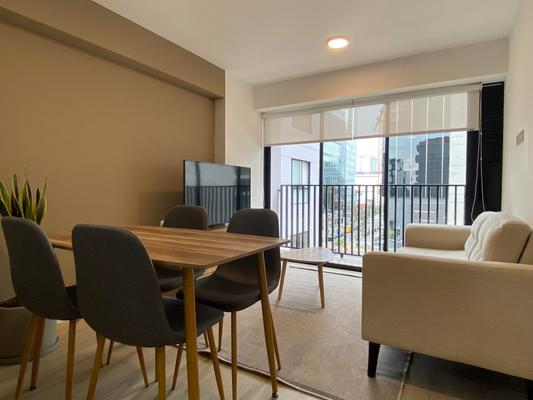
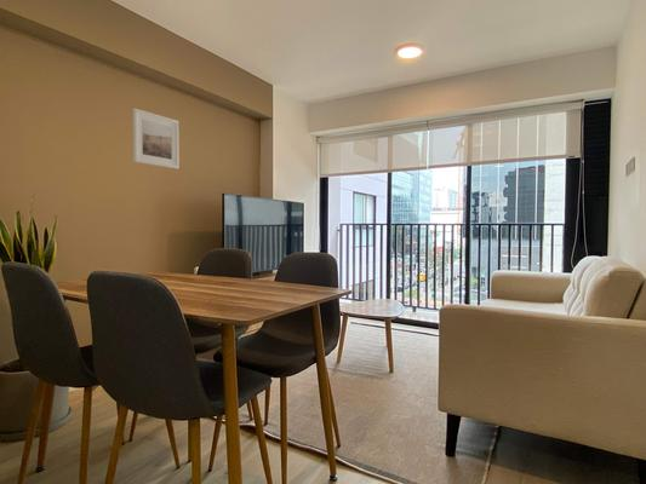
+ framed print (156, 139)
